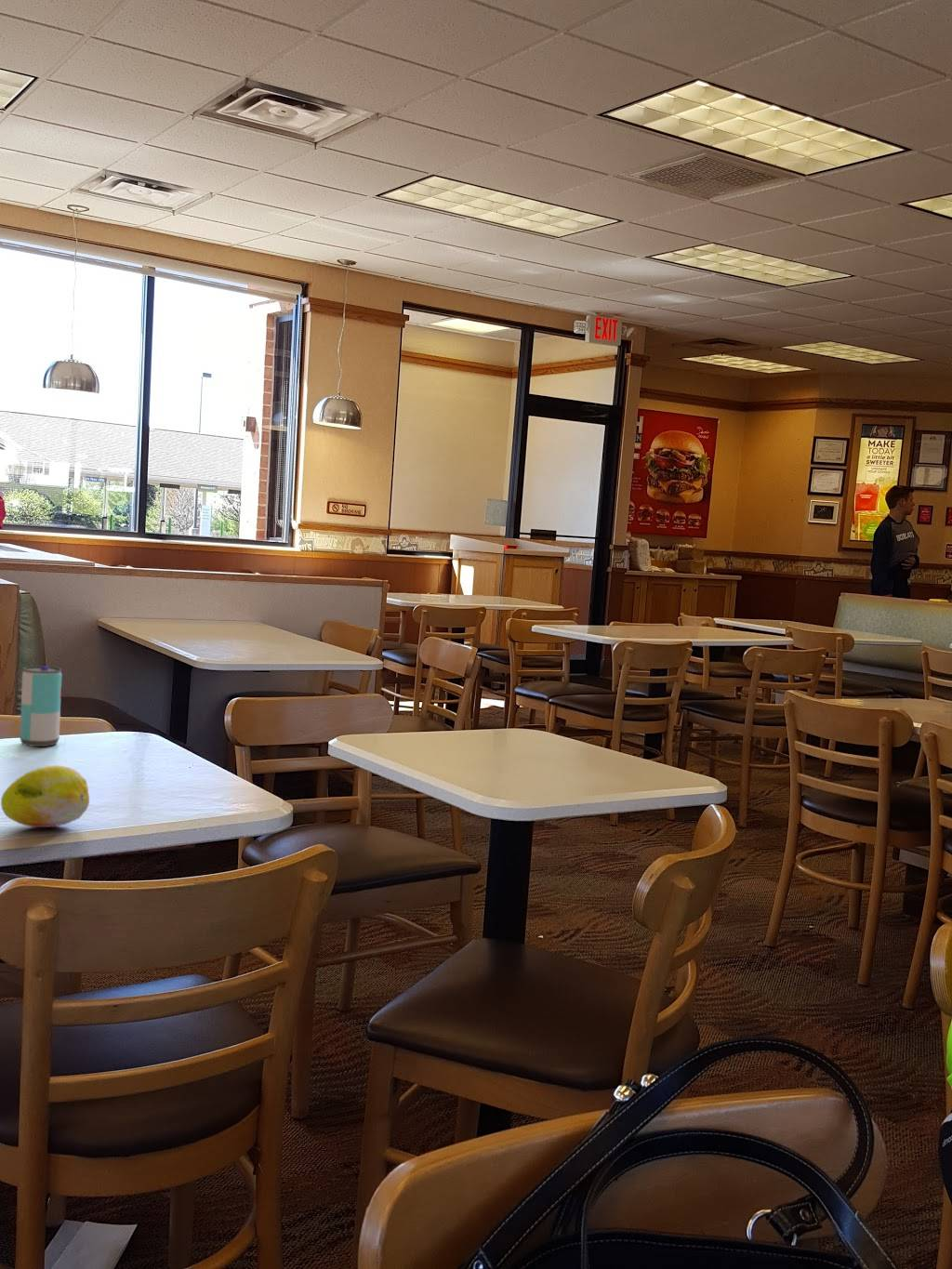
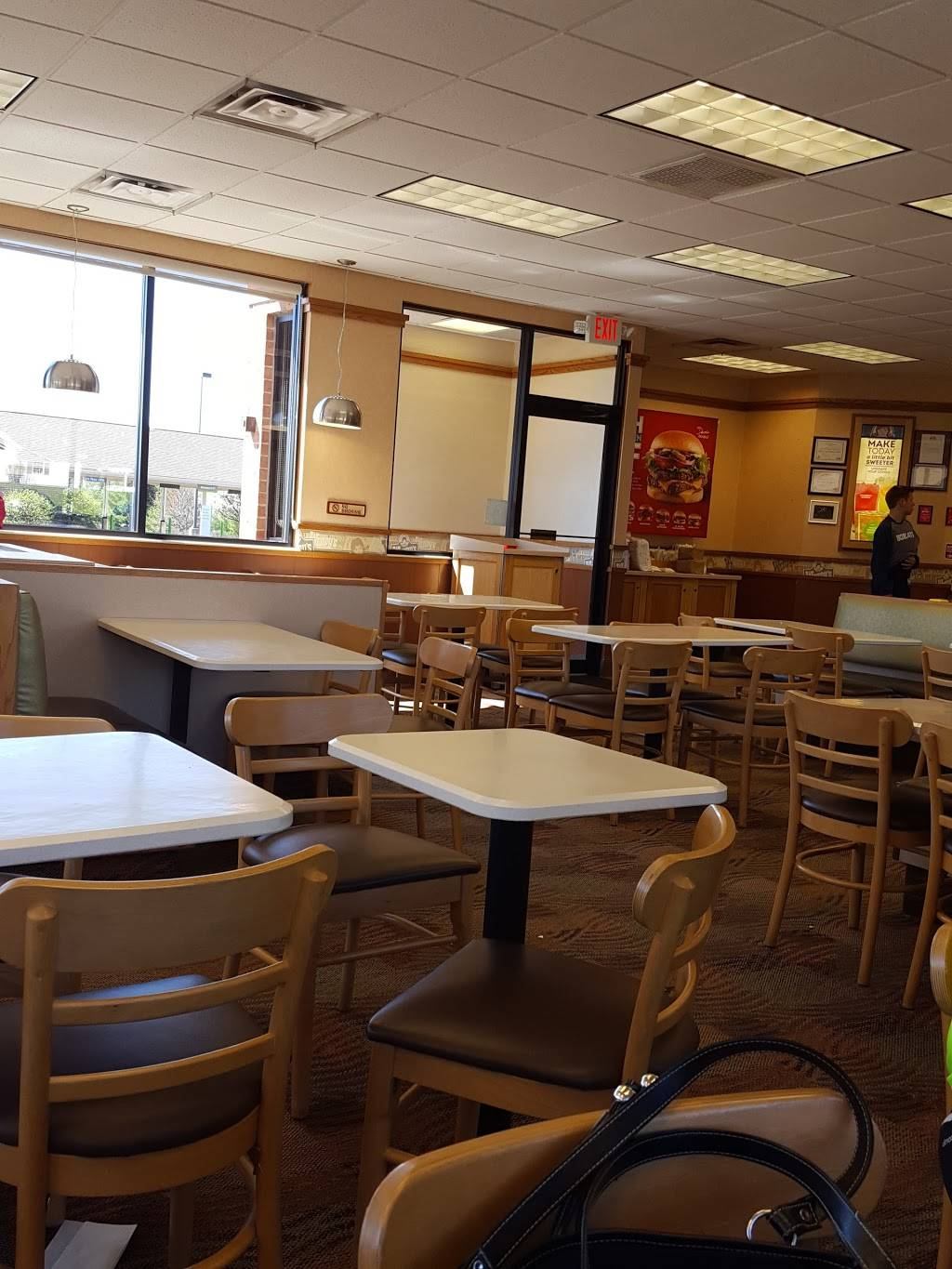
- fruit (45, 796)
- beverage can (41, 706)
